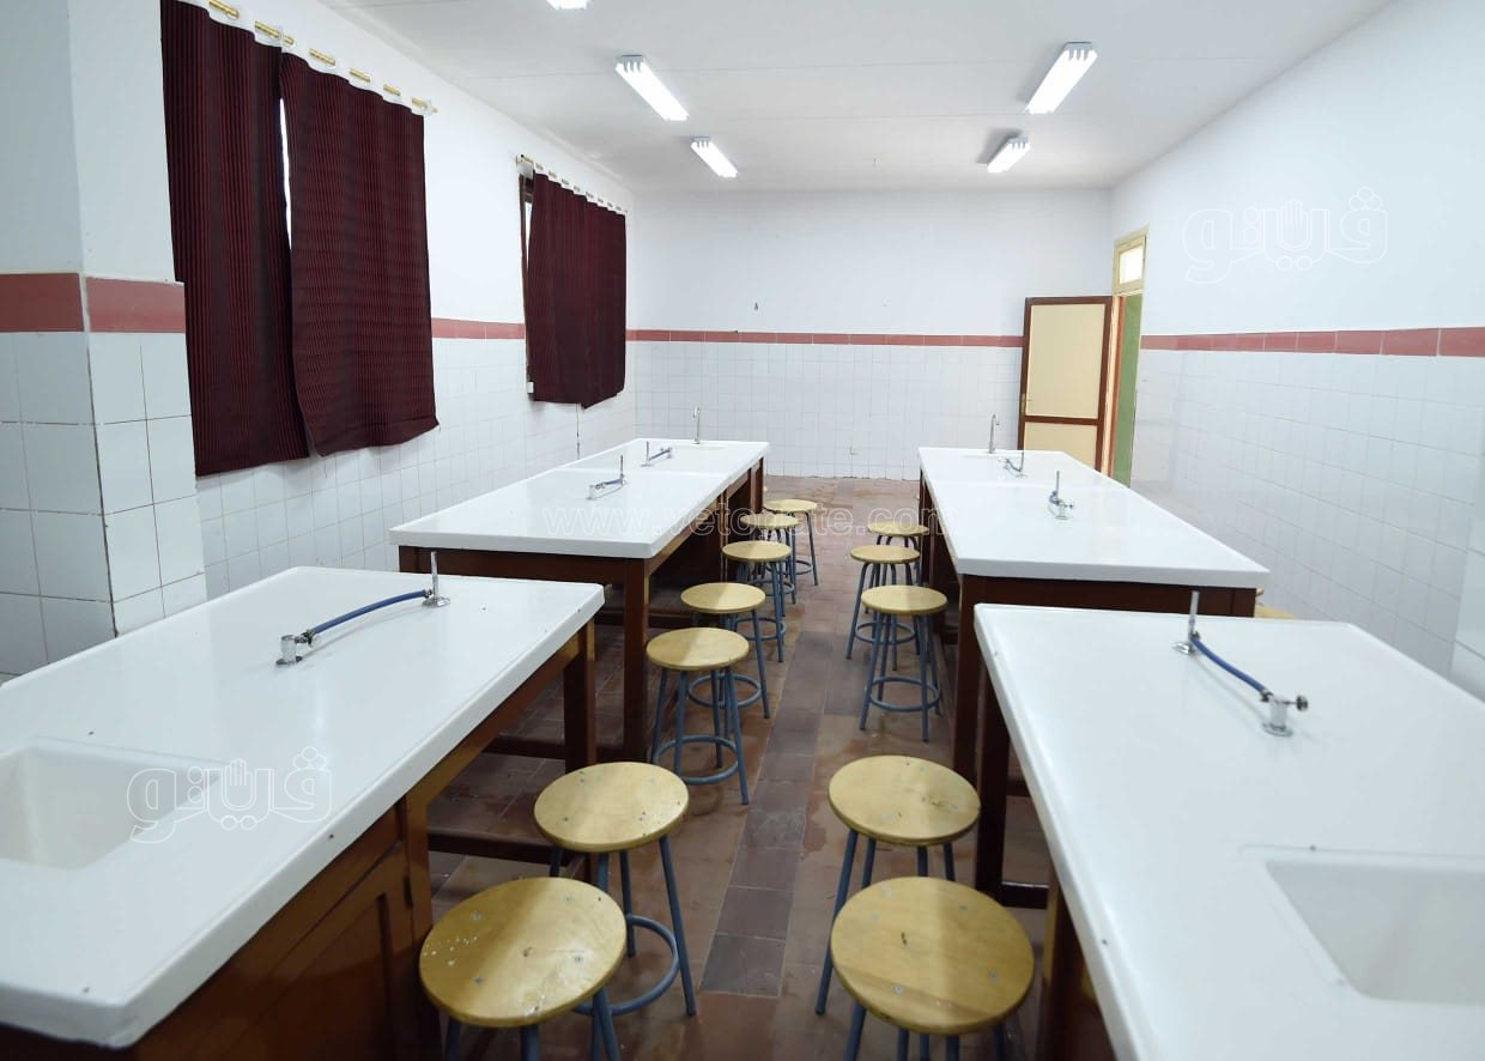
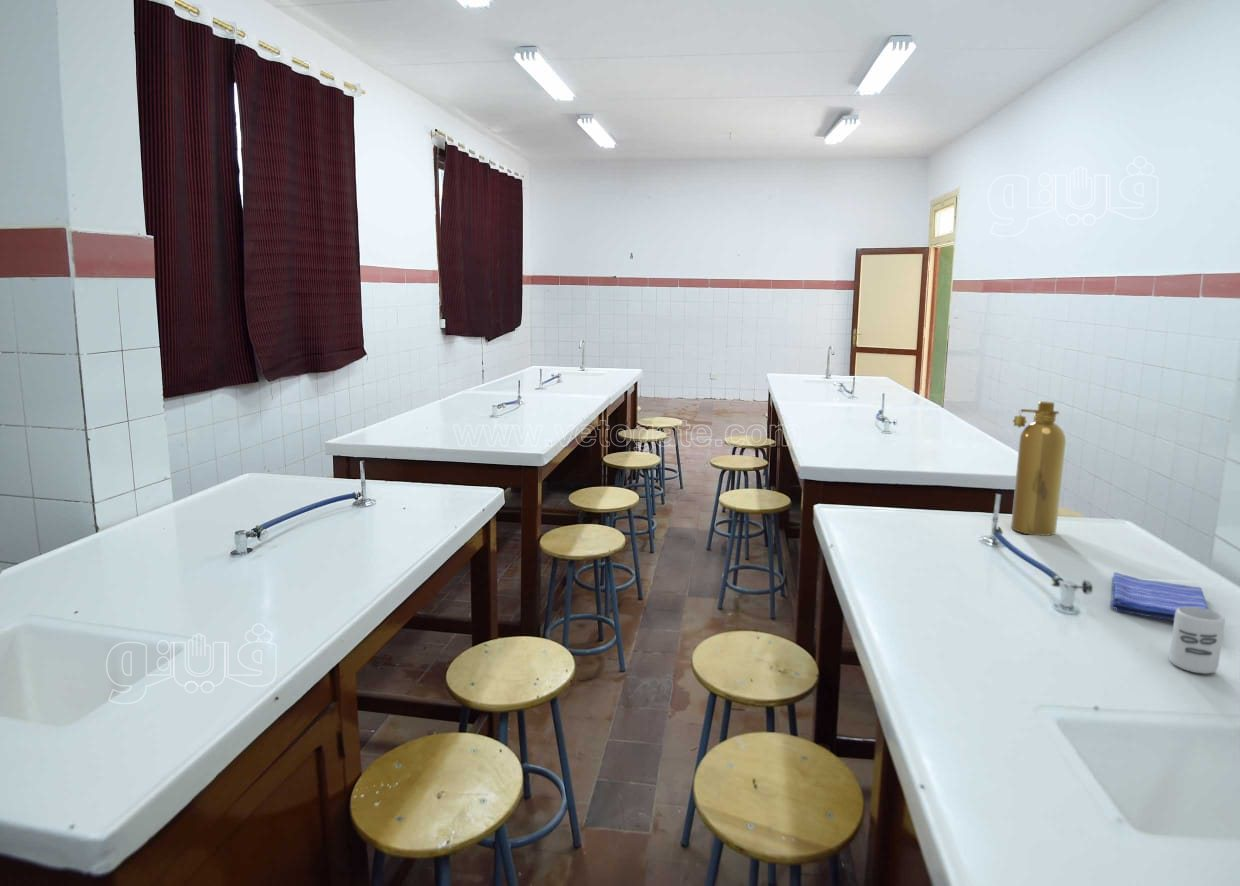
+ spray bottle (1035, 466)
+ dish towel (1158, 596)
+ cup (1196, 640)
